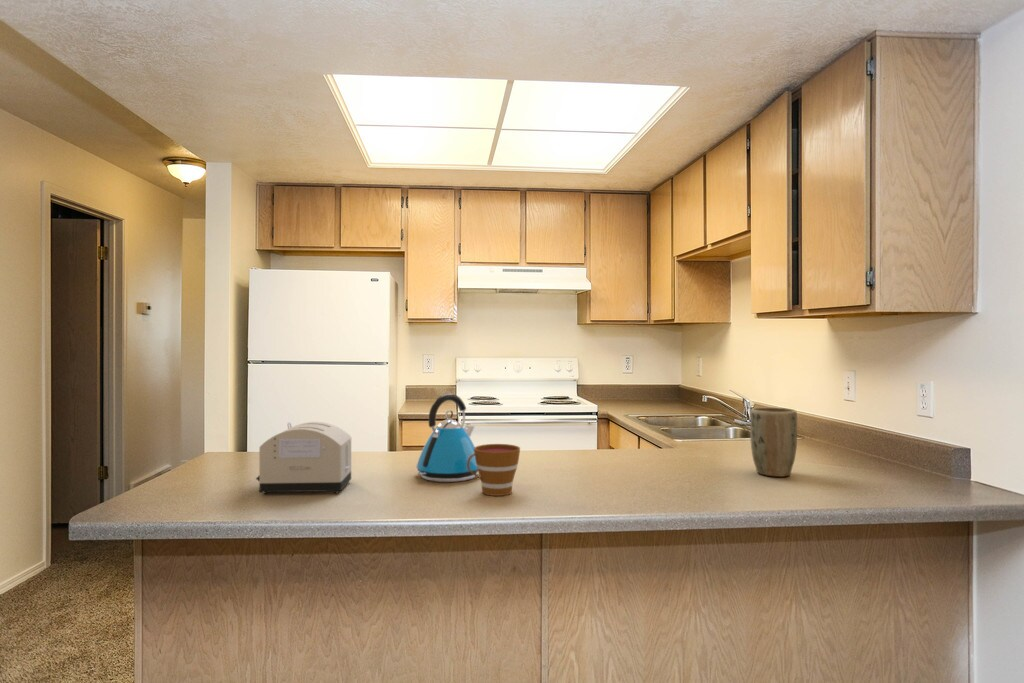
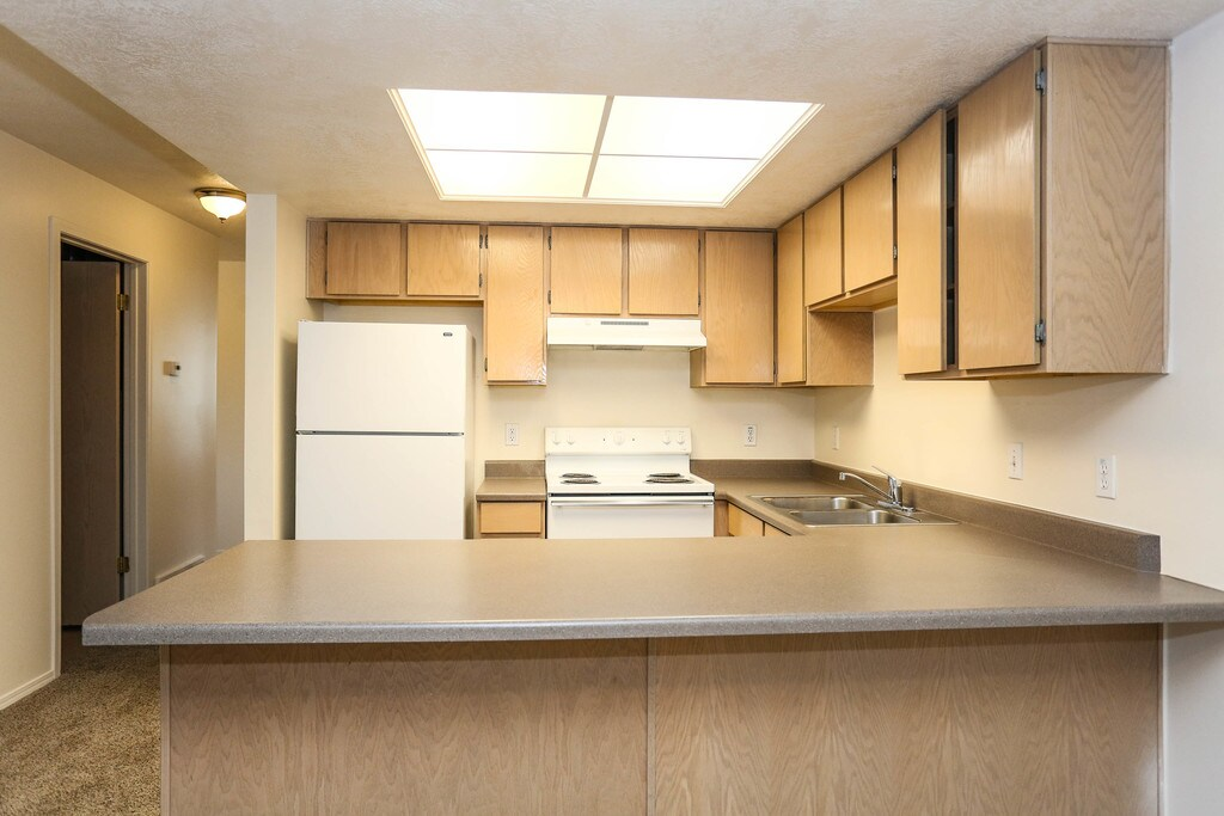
- cup (493, 470)
- kettle (447, 434)
- plant pot (773, 441)
- toaster (311, 453)
